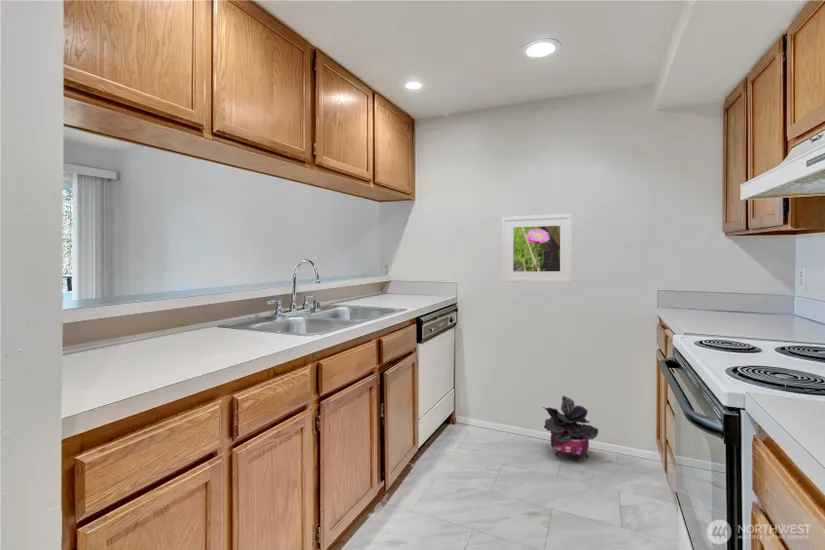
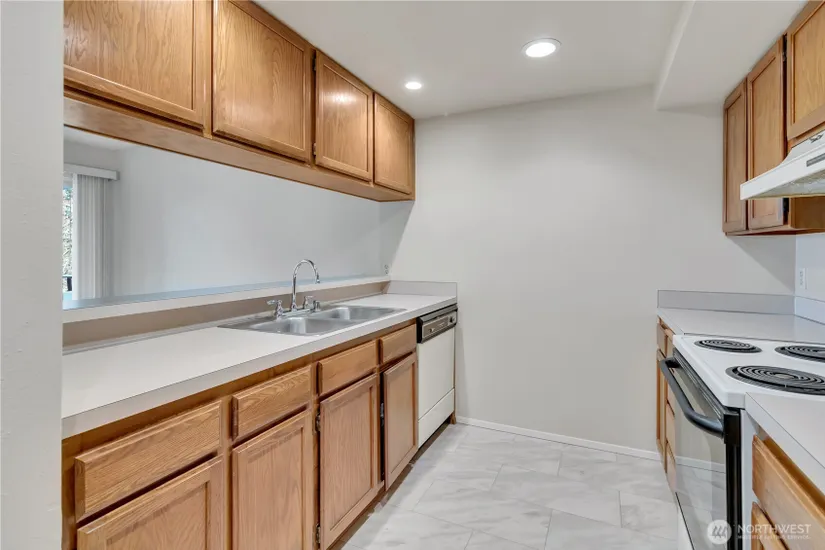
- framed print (536, 249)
- potted plant (569, 427)
